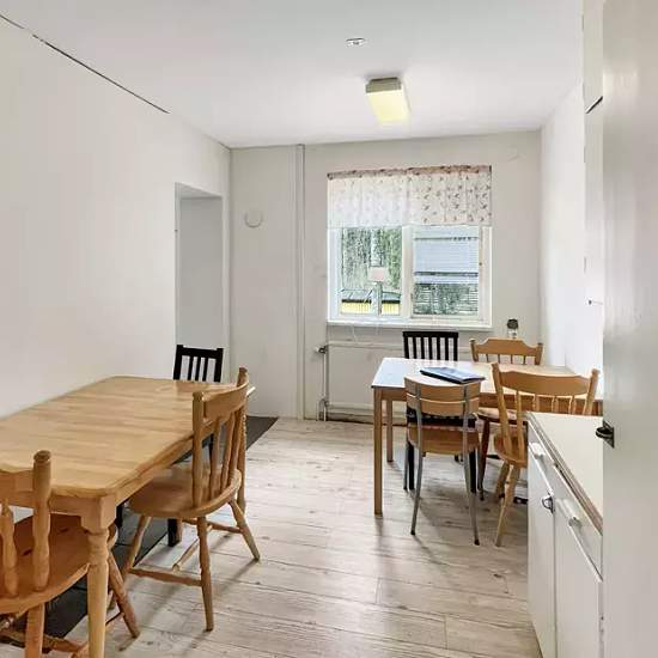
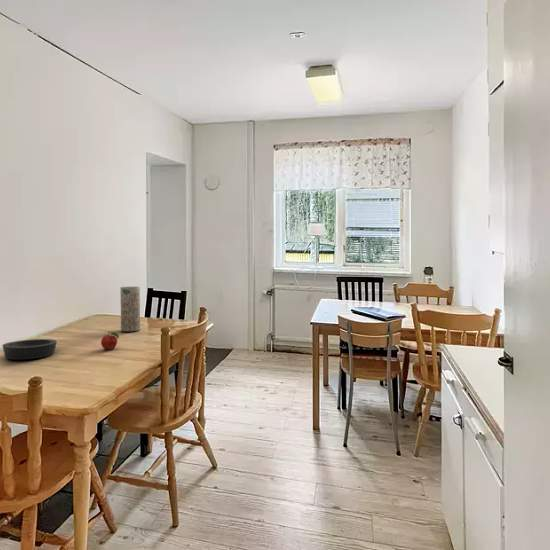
+ vase (130, 308)
+ bowl (30, 349)
+ fruit (110, 340)
